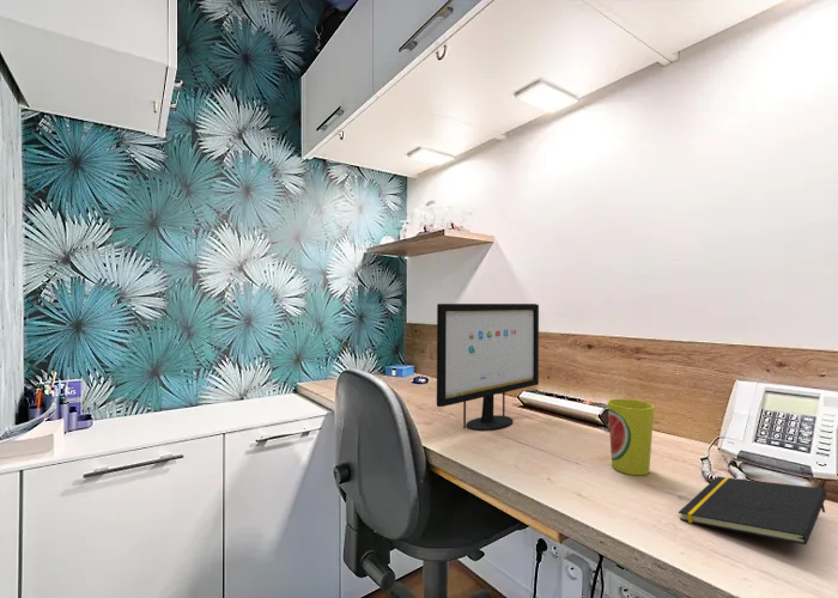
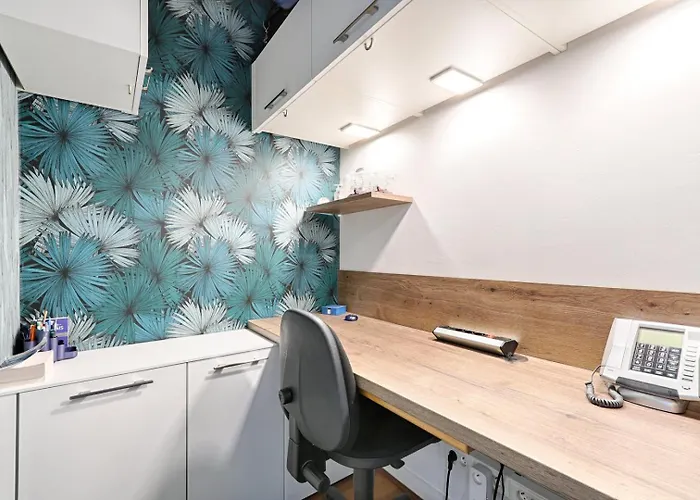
- notepad (753, 504)
- cup (630, 435)
- computer monitor (492, 364)
